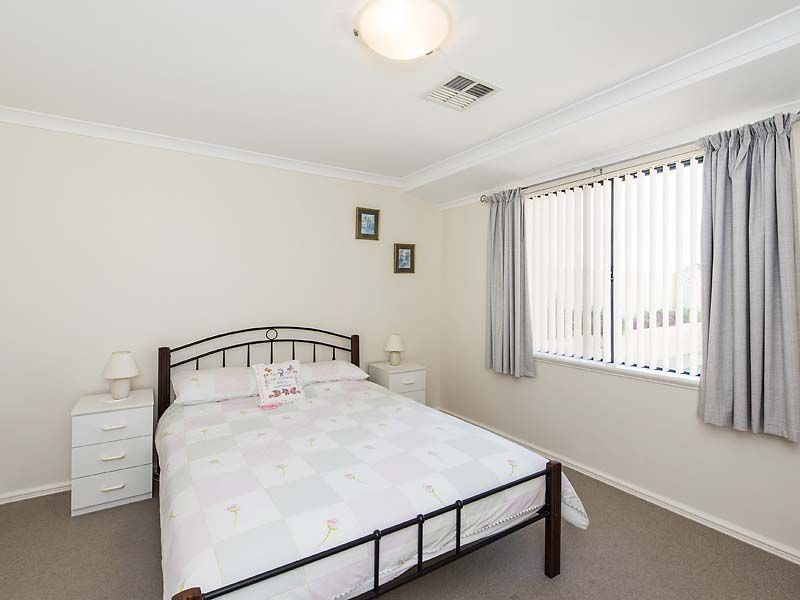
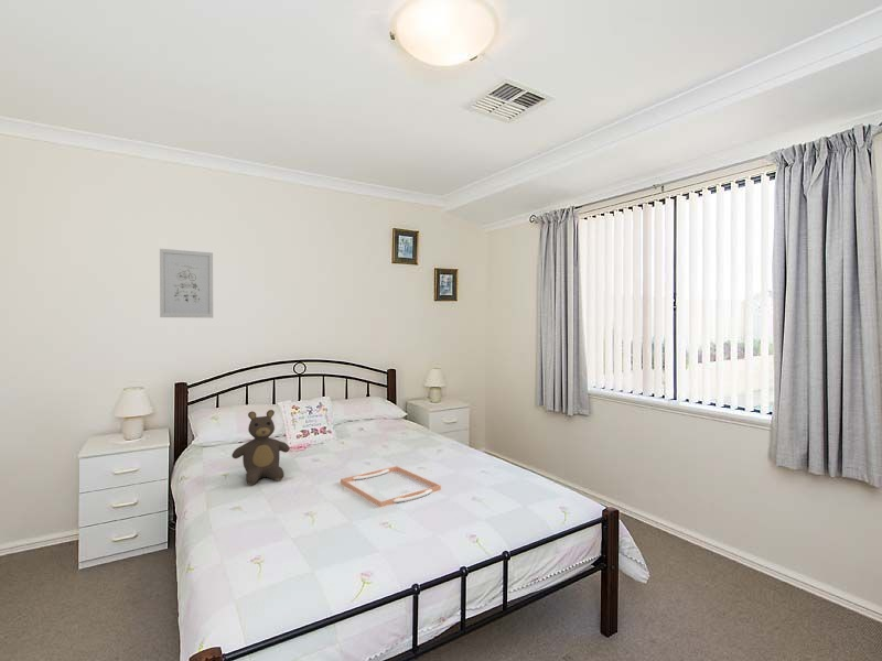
+ serving tray (385, 473)
+ teddy bear (262, 445)
+ wall art (186, 284)
